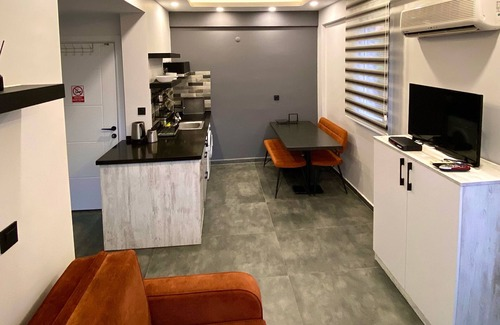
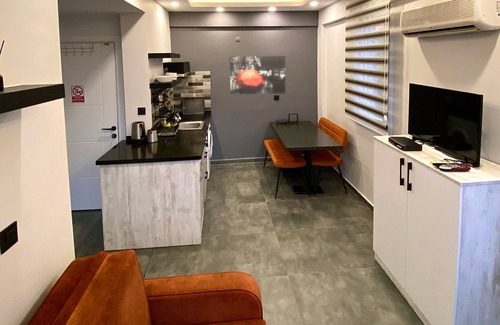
+ wall art (257, 75)
